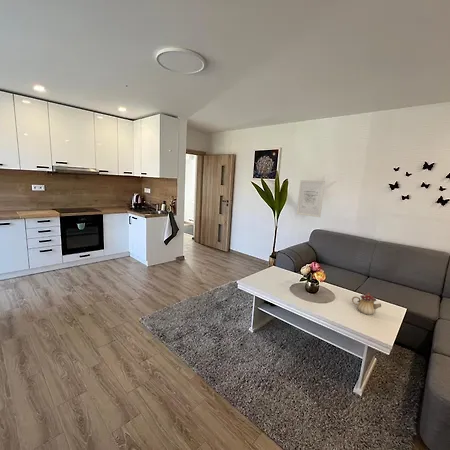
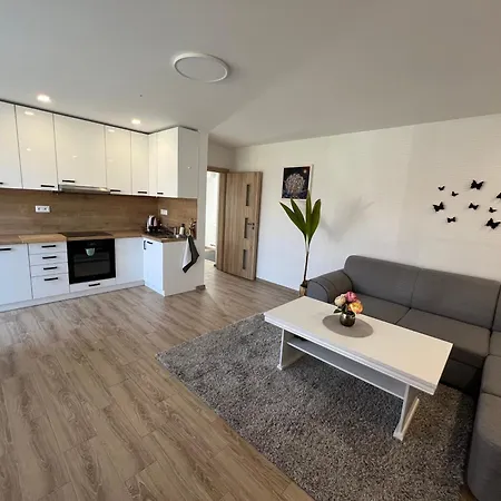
- teapot (366, 301)
- wall art (310, 198)
